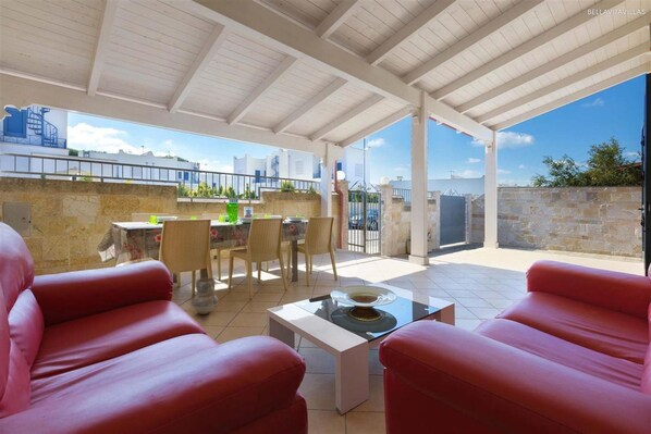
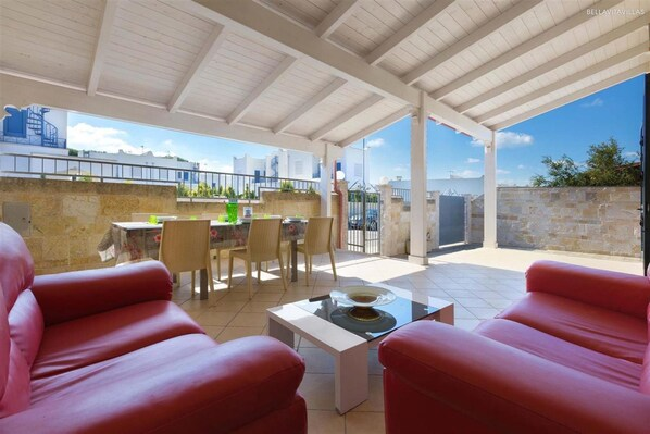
- ceramic jug (205, 296)
